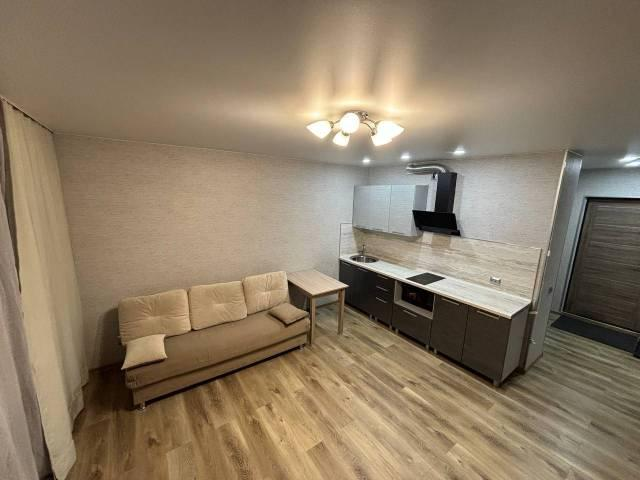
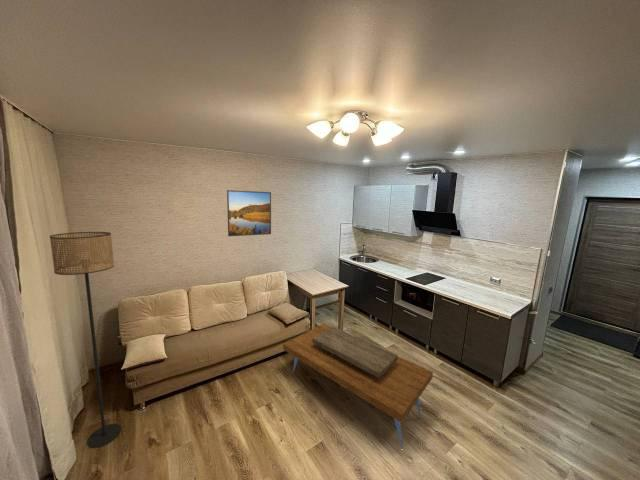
+ coffee table (351, 370)
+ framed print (250, 213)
+ floor lamp (94, 341)
